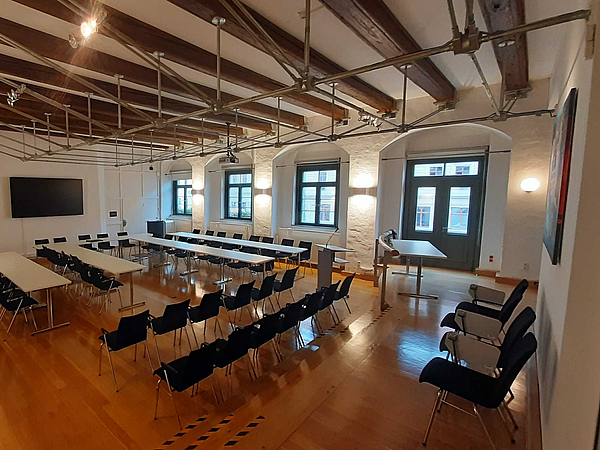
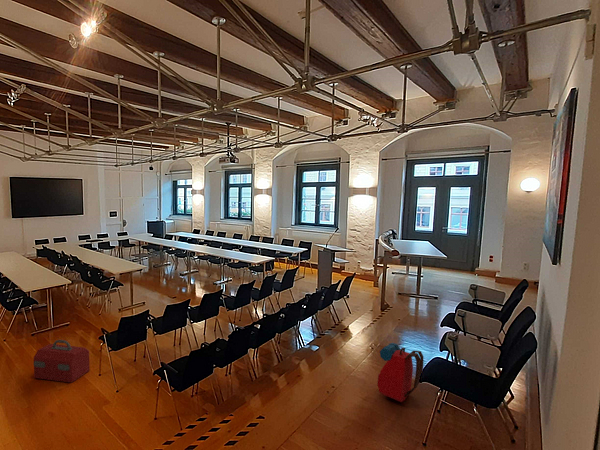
+ toolbox (61, 357)
+ backpack (399, 372)
